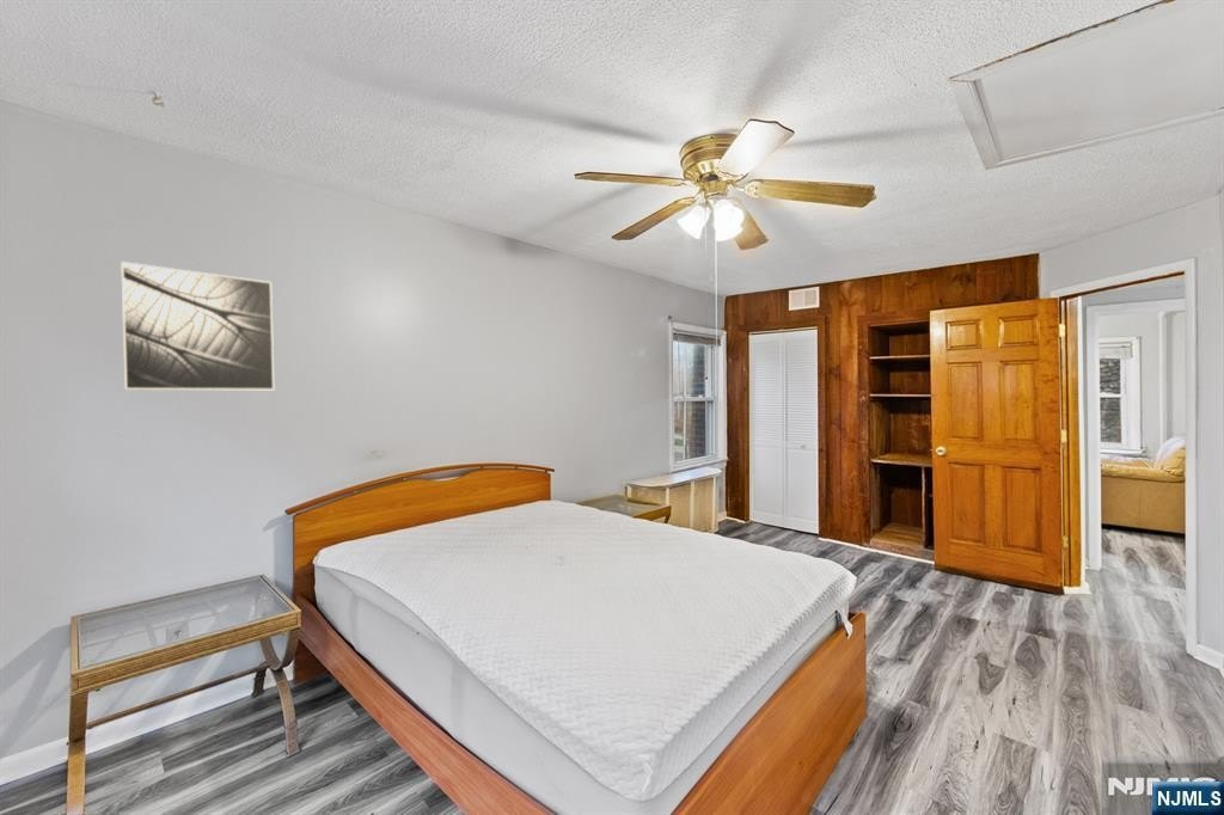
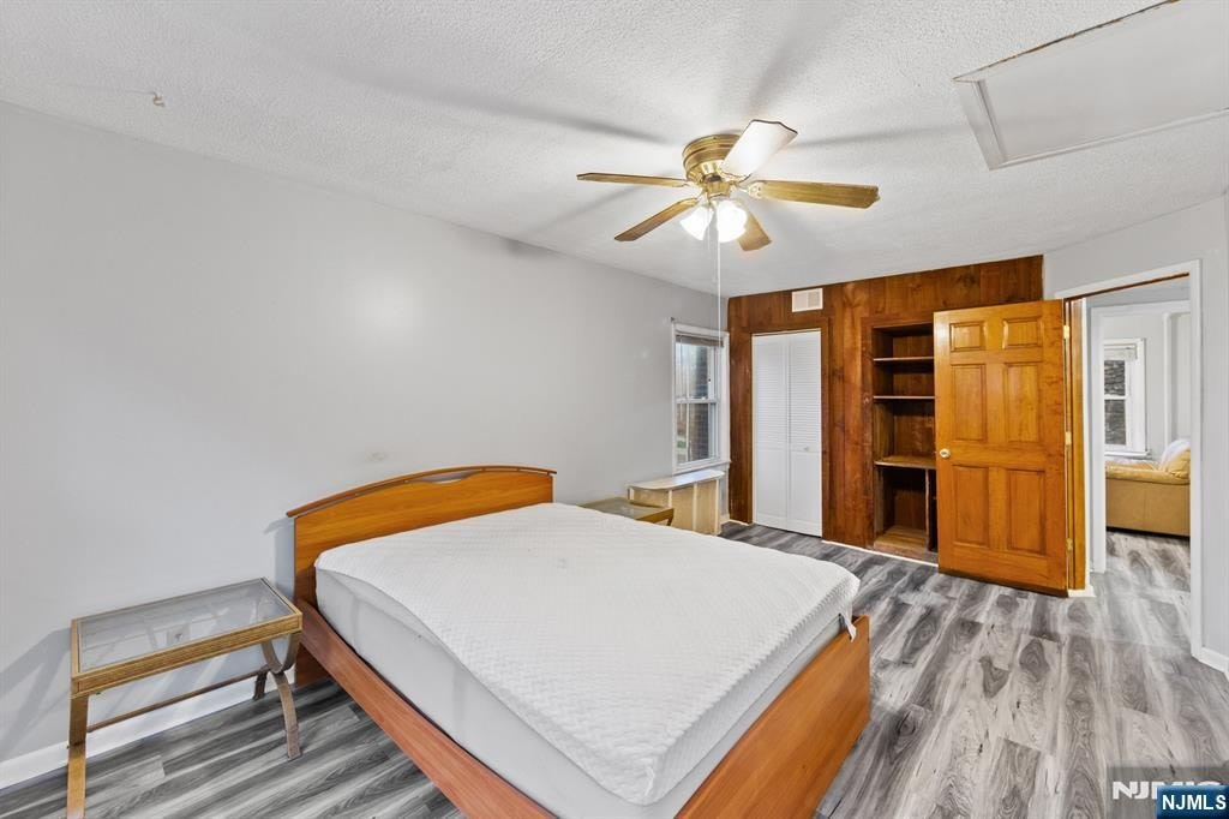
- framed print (203, 331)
